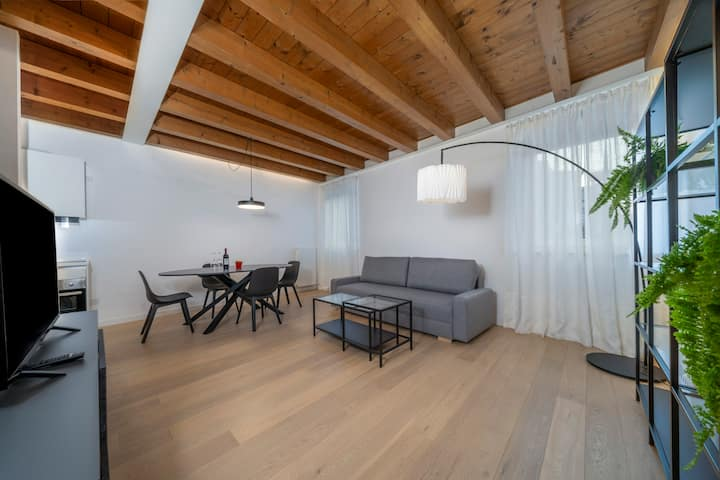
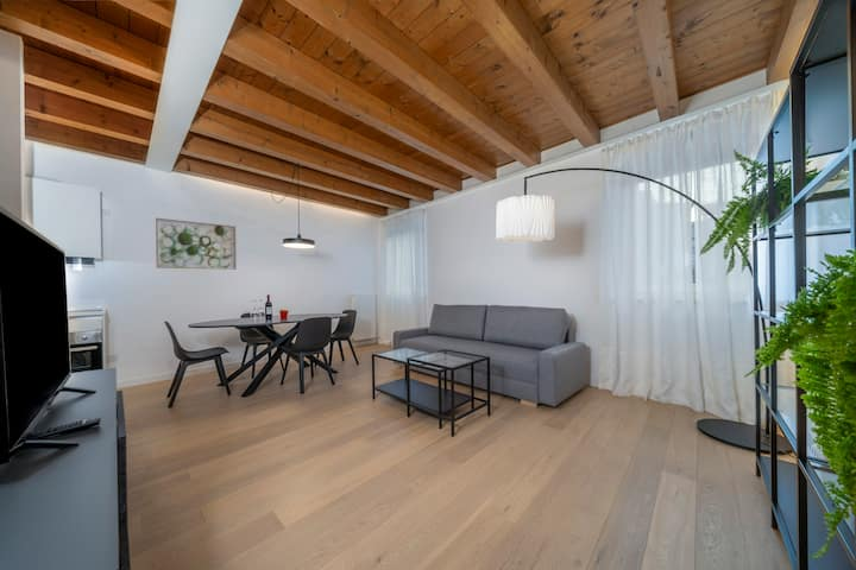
+ wall art (199, 245)
